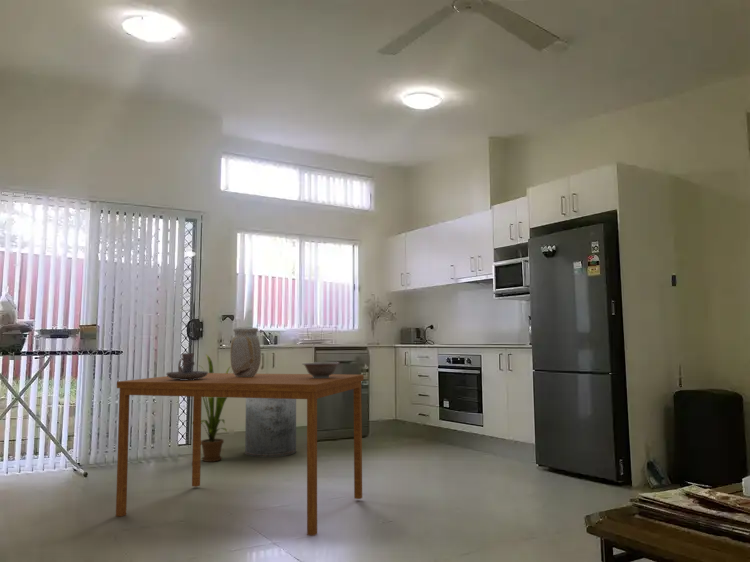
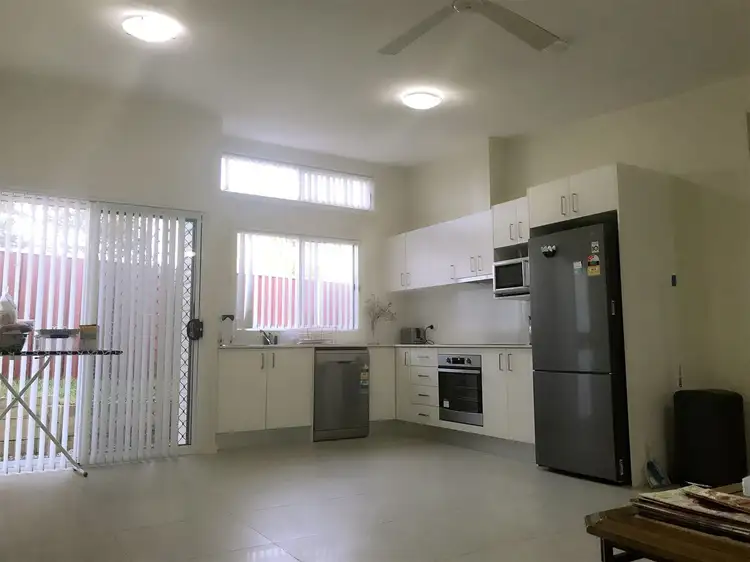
- vase (245, 351)
- candle holder (186, 365)
- decorative bowl (321, 370)
- house plant (209, 406)
- dining table (246, 397)
- trash can (271, 418)
